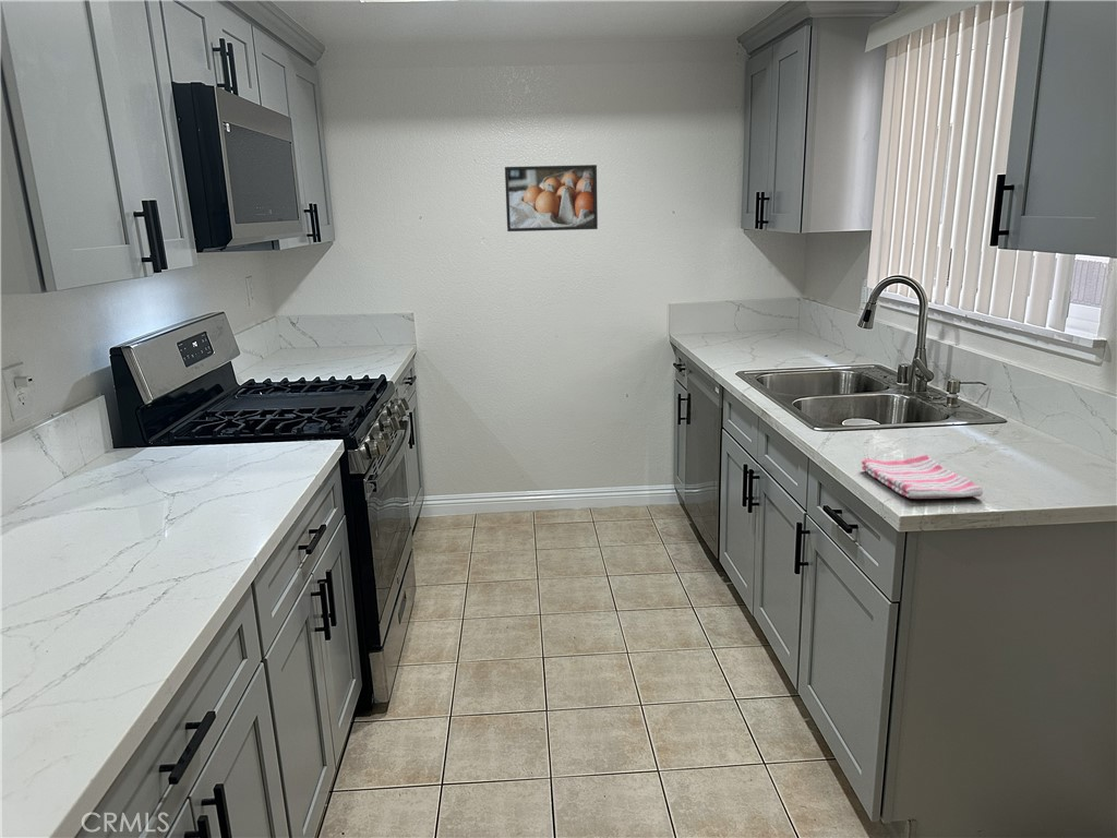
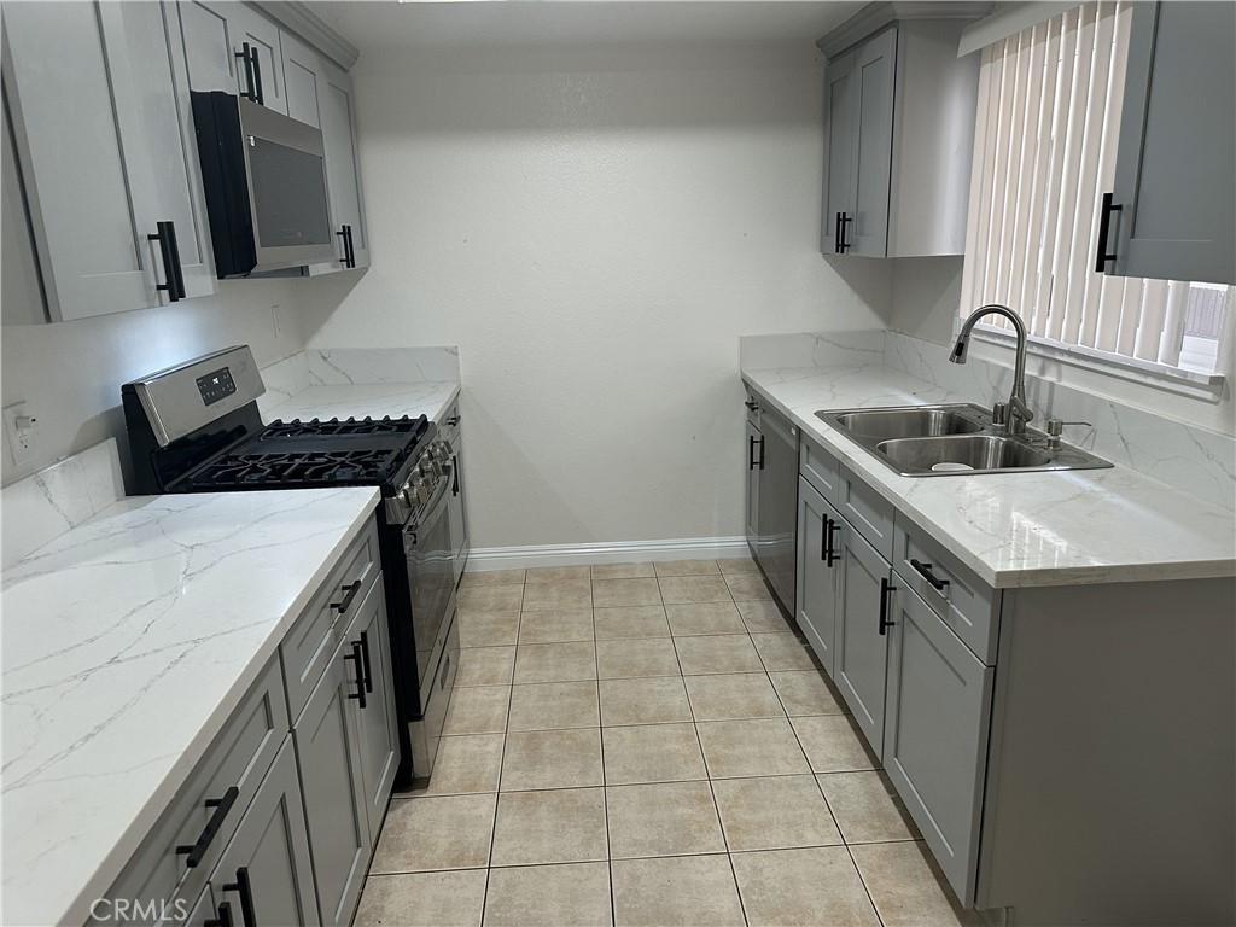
- dish towel (918, 476)
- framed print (551, 197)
